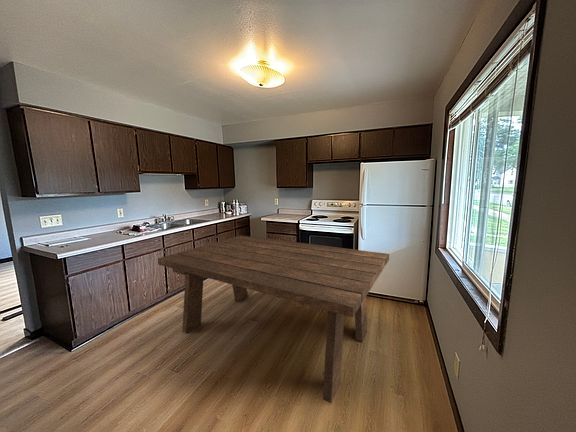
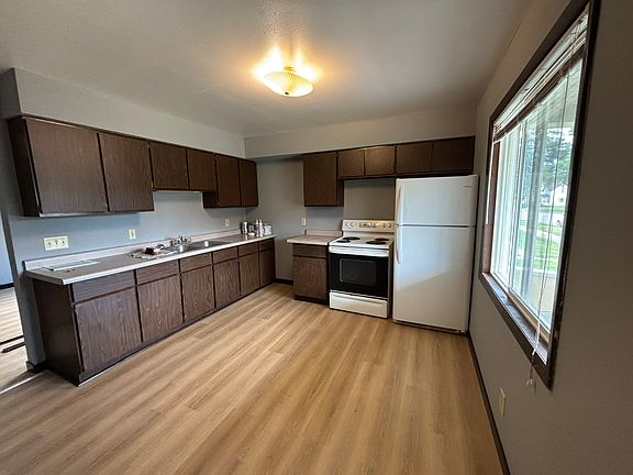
- dining table (274, 295)
